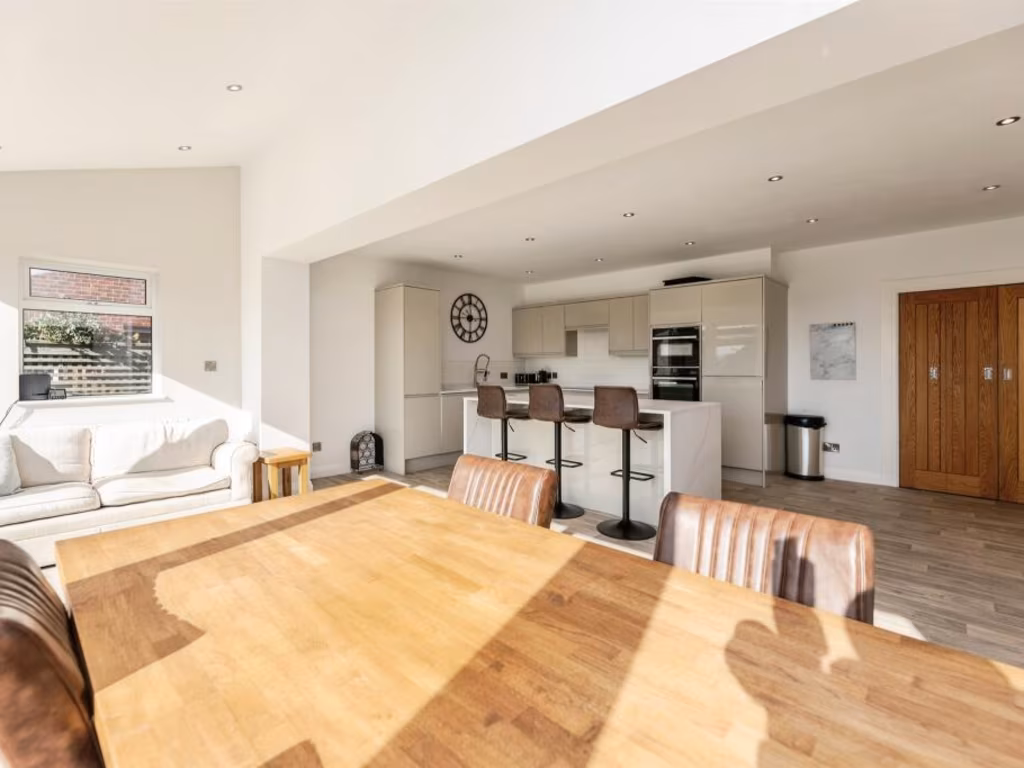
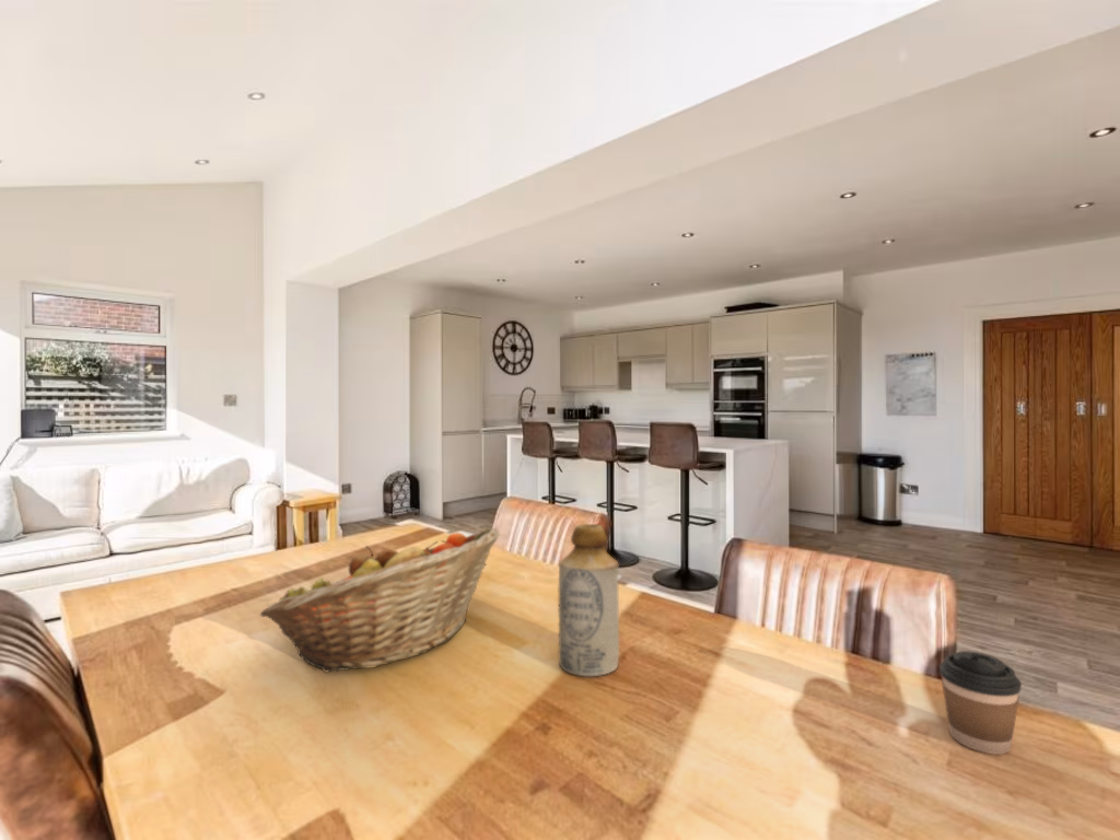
+ fruit basket (395, 585)
+ coffee cup (979, 696)
+ bottle (588, 594)
